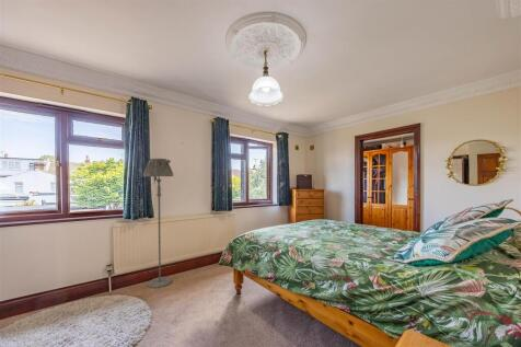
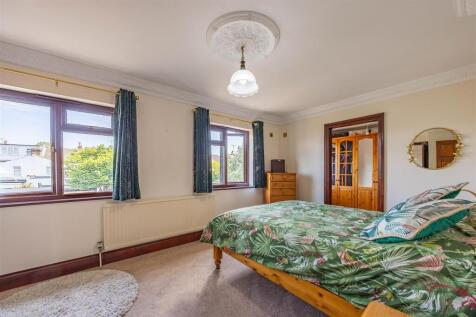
- floor lamp (159, 220)
